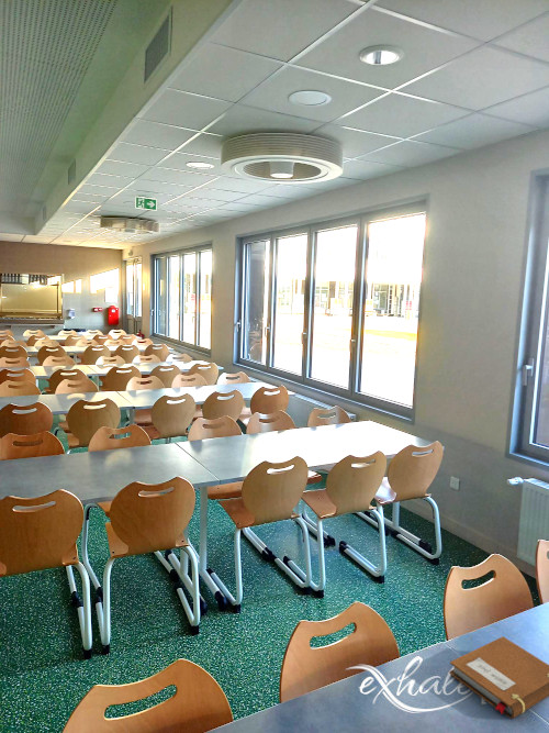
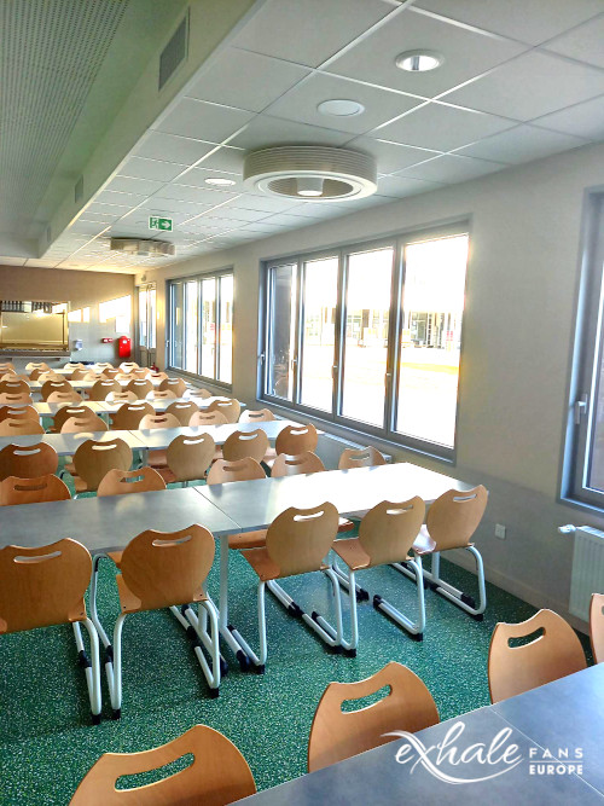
- notebook (506, 675)
